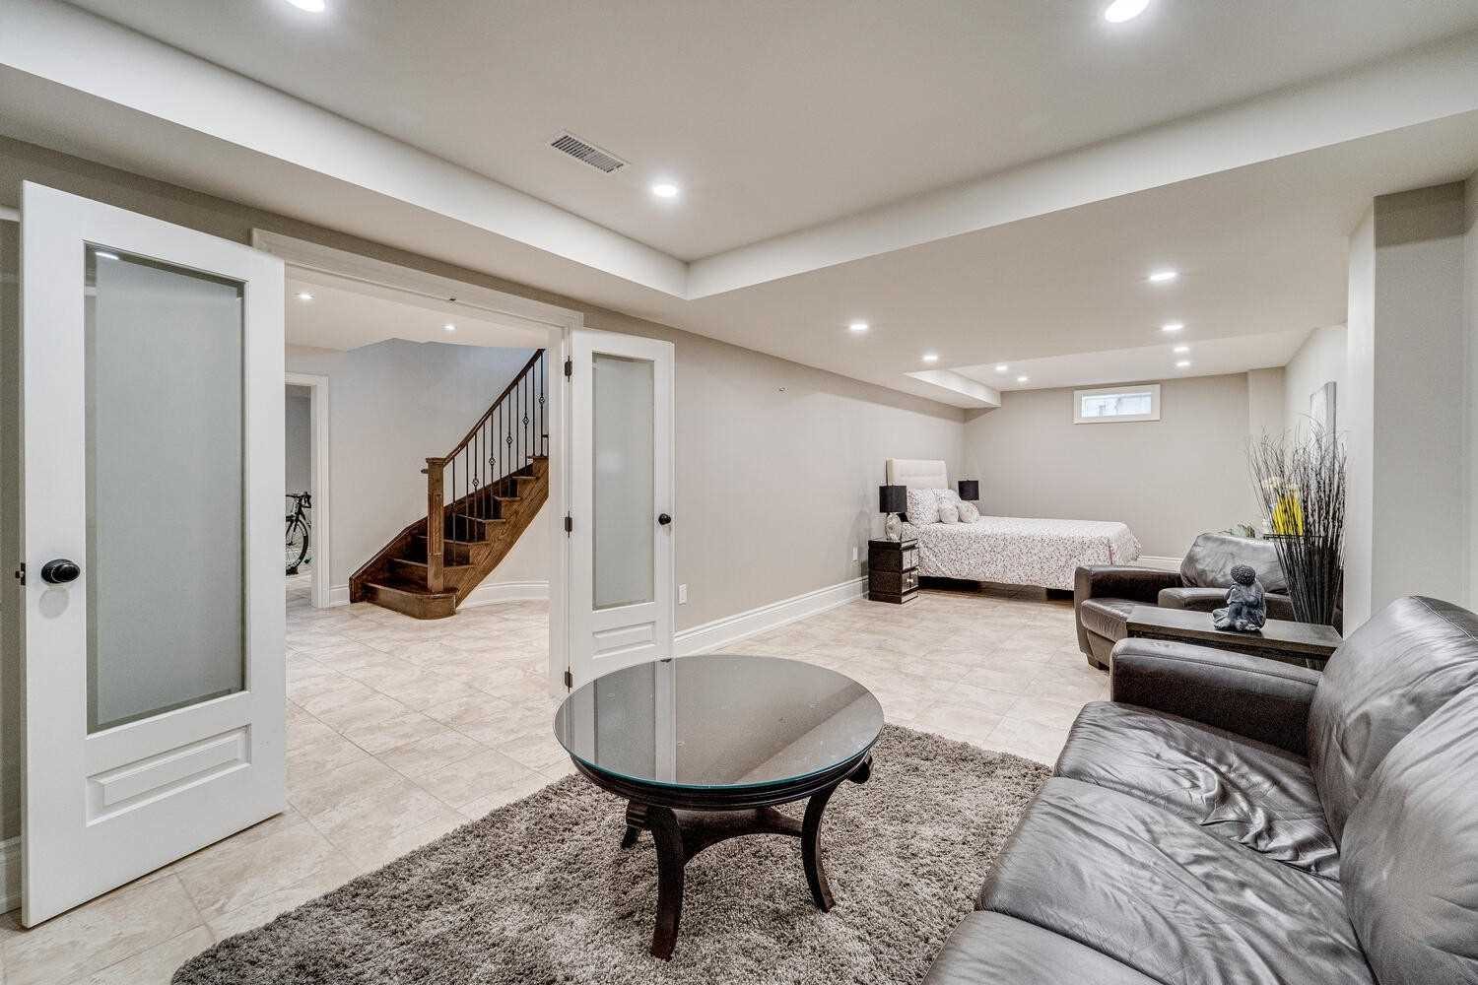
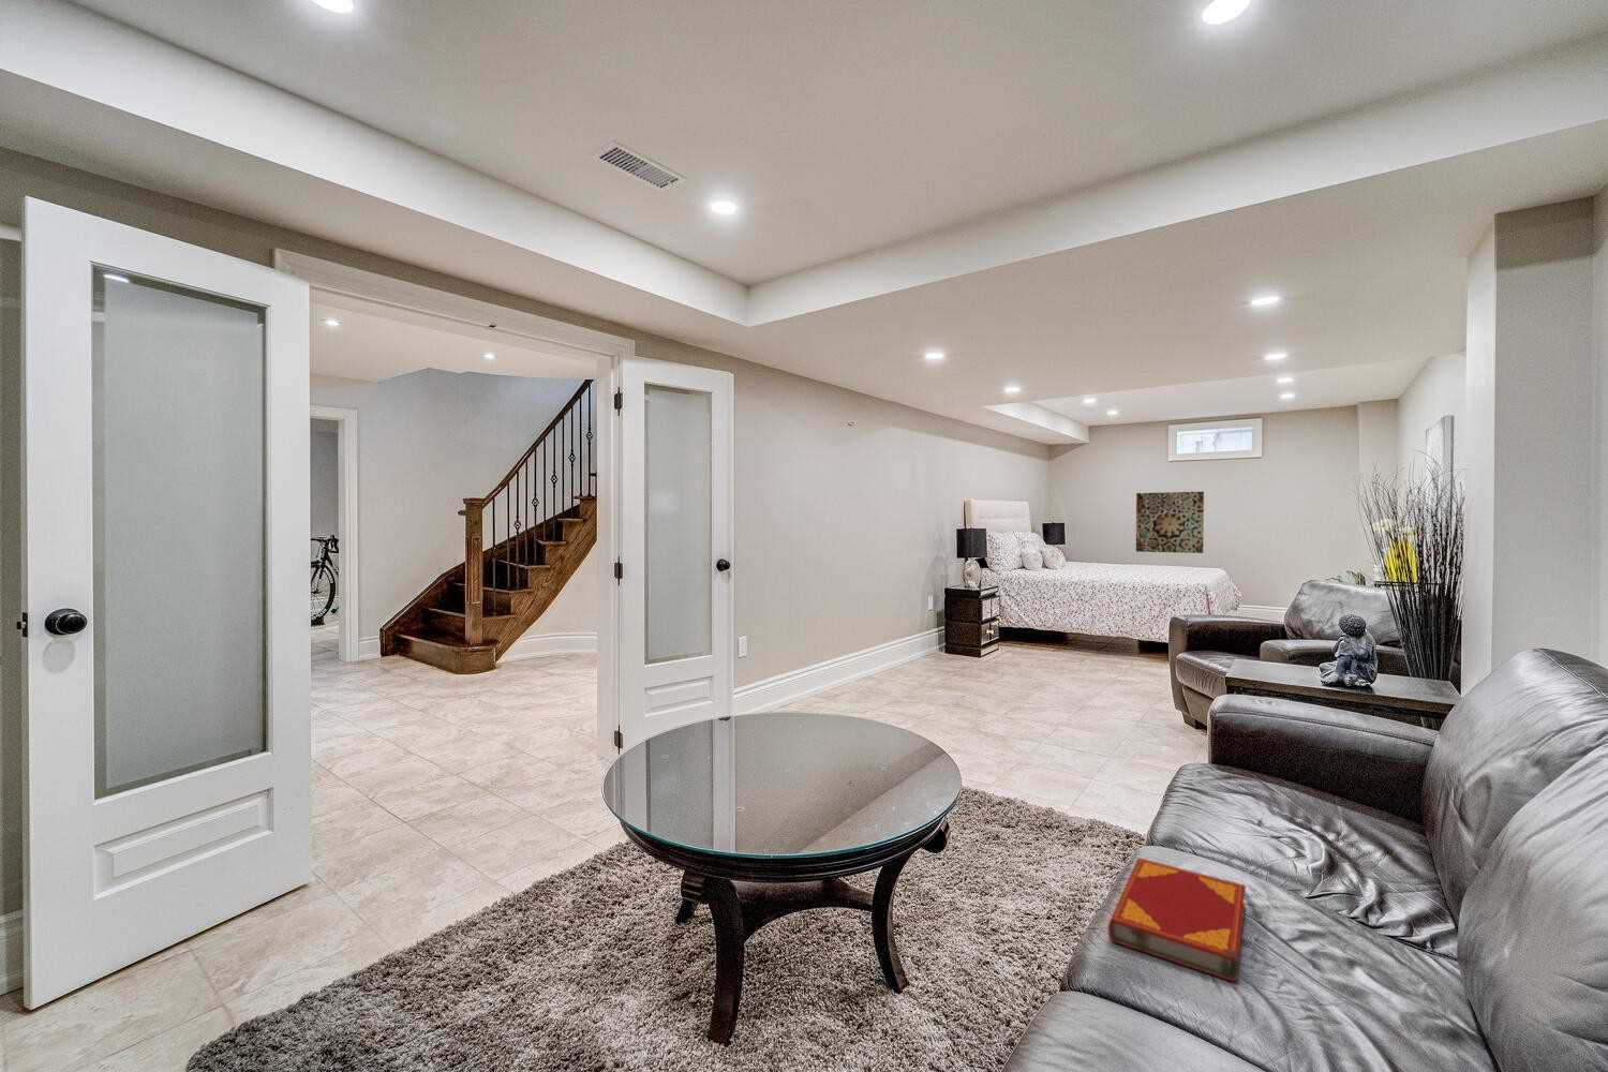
+ wall art (1169, 522)
+ hardback book (1180, 912)
